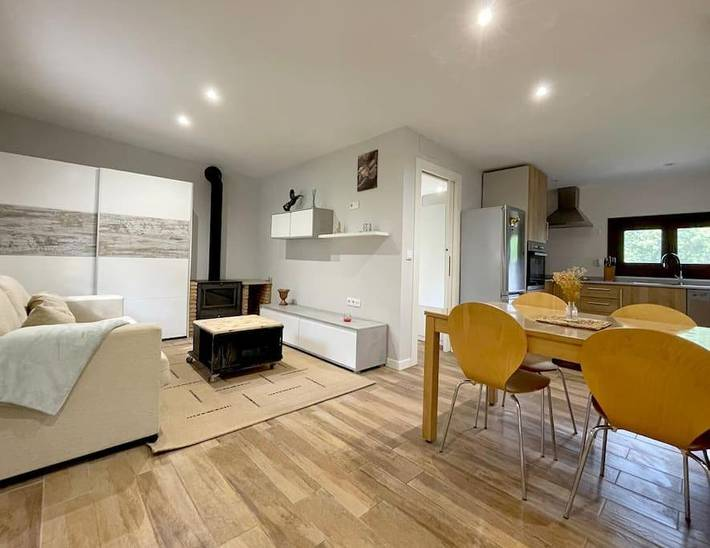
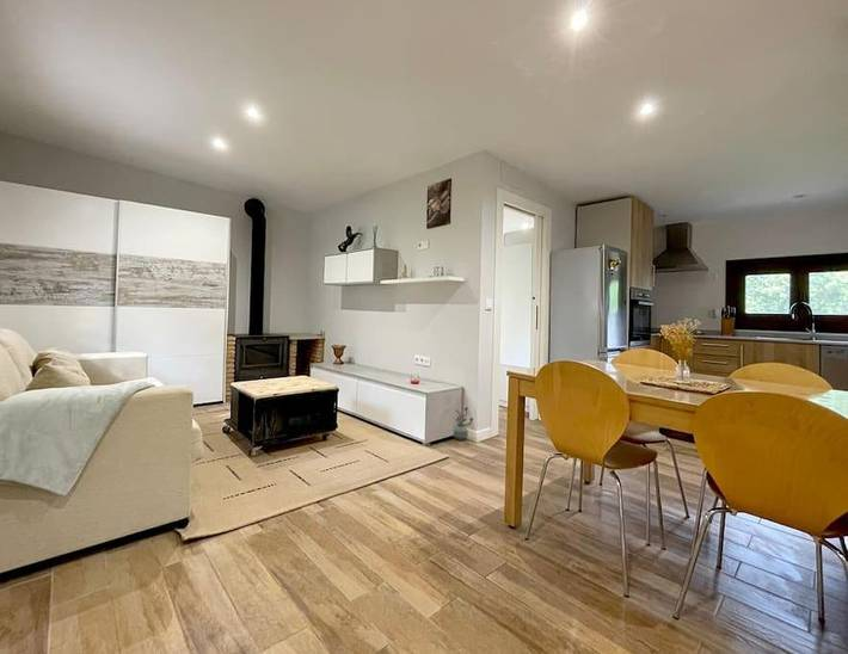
+ potted plant (461, 422)
